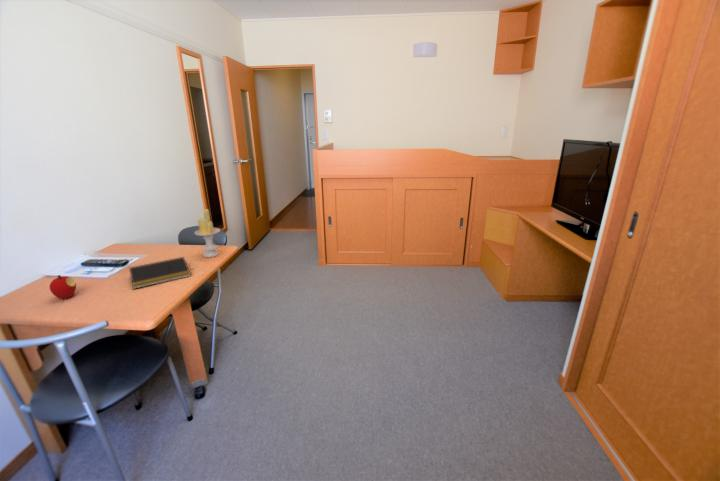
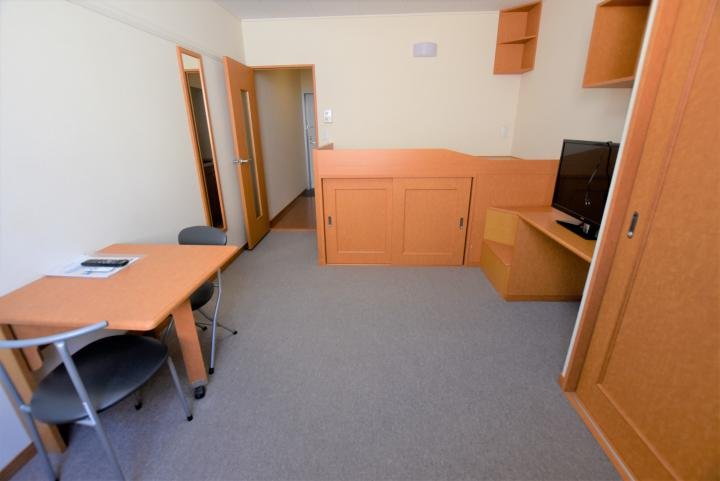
- notepad (160, 271)
- candle (207, 232)
- fruit (62, 285)
